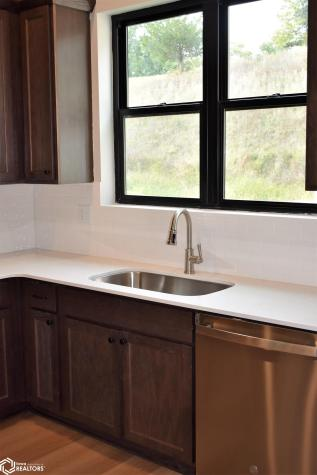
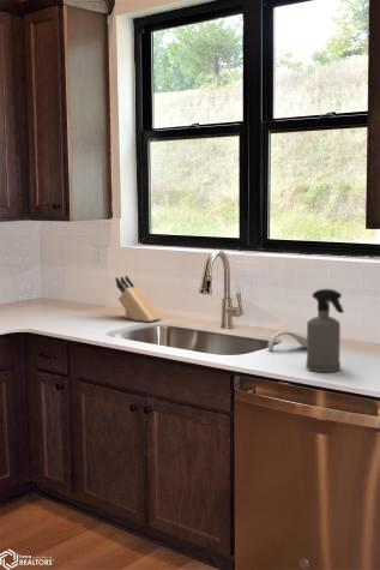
+ knife block (137, 298)
+ spoon rest (297, 338)
+ spray bottle (325, 329)
